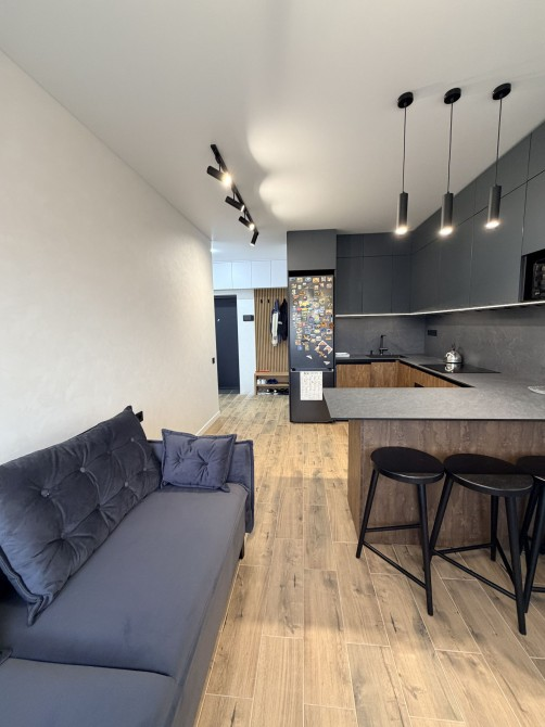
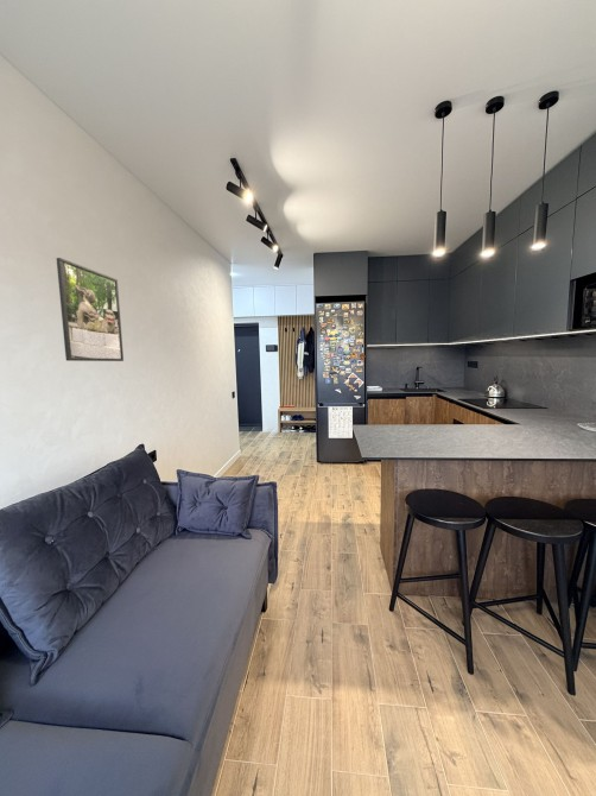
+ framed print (94, 316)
